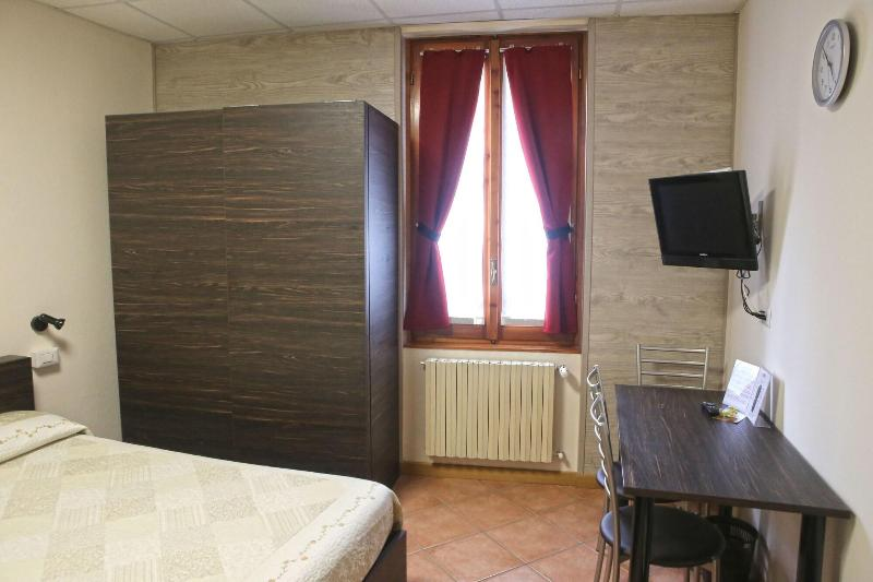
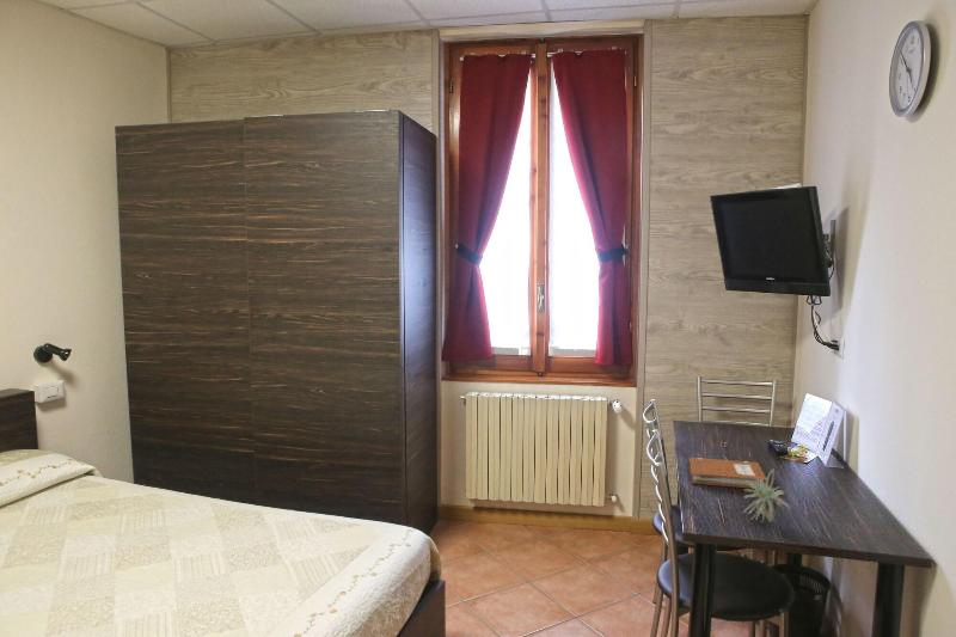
+ notebook (727, 472)
+ succulent plant (765, 494)
